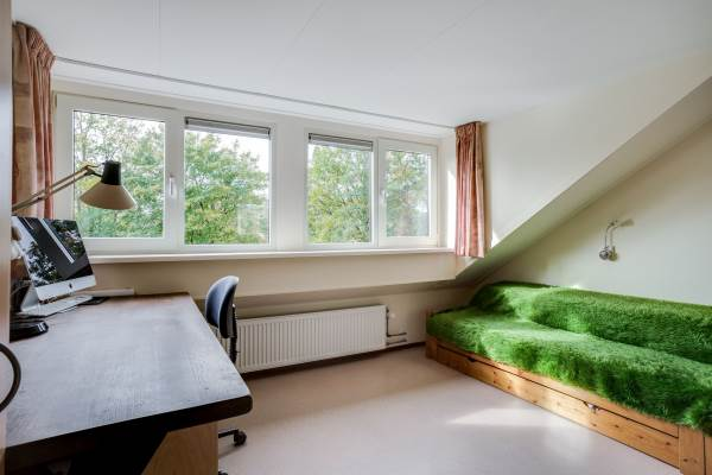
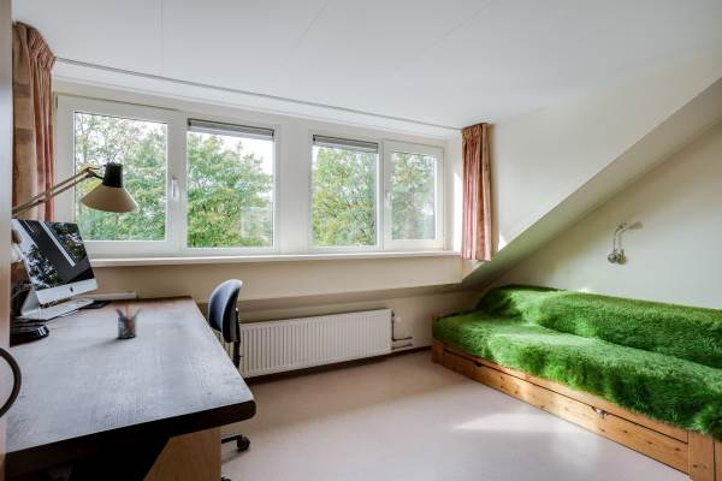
+ pen holder (129, 320)
